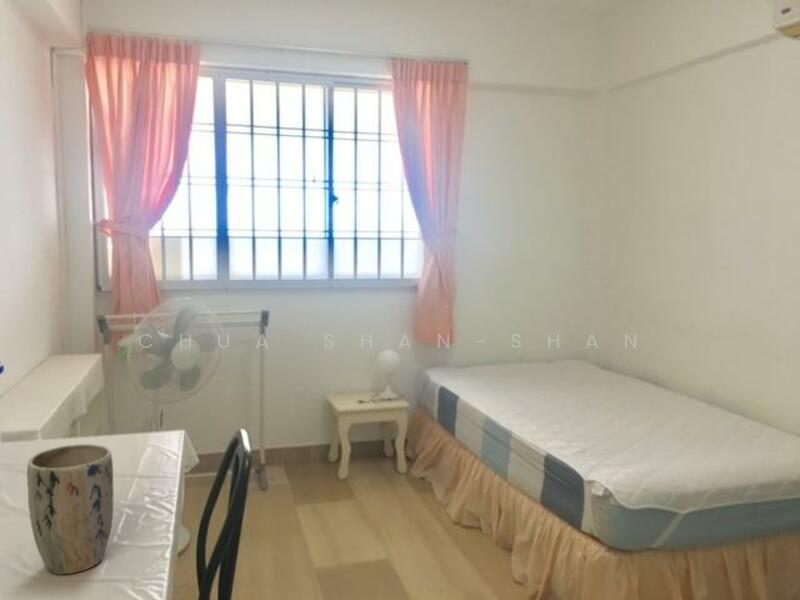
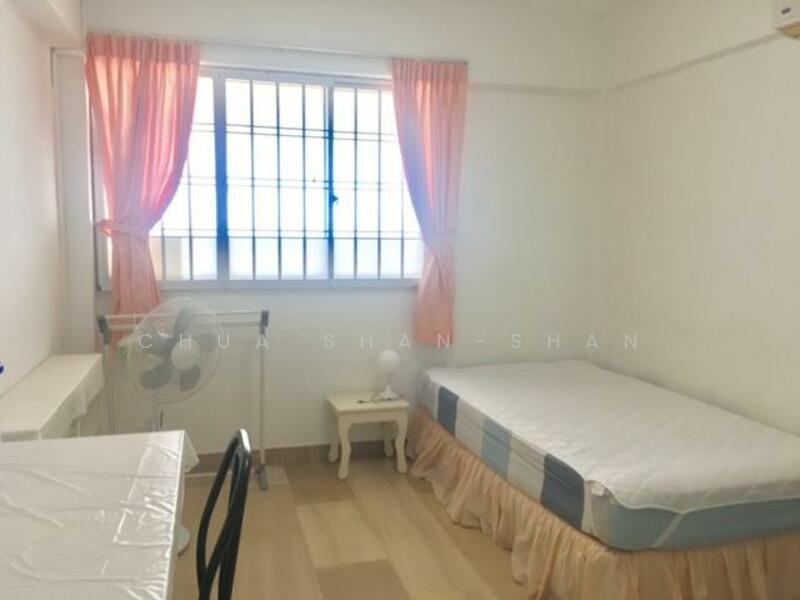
- plant pot (72, 508)
